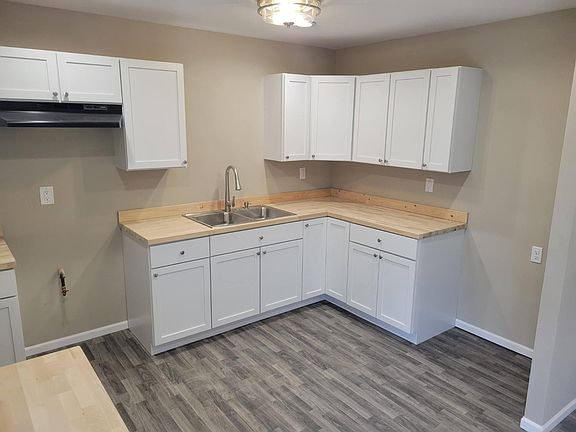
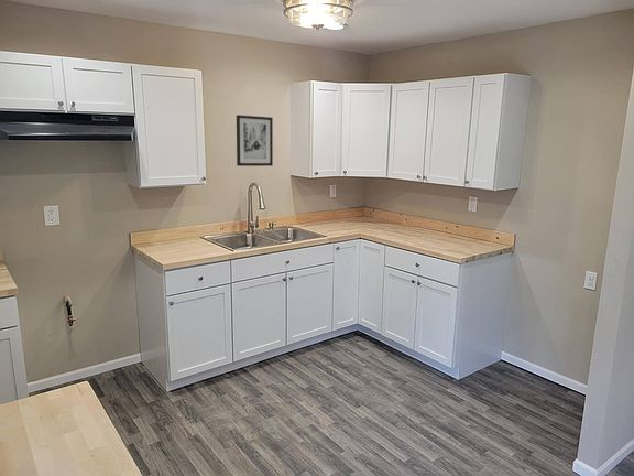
+ wall art (254, 141)
